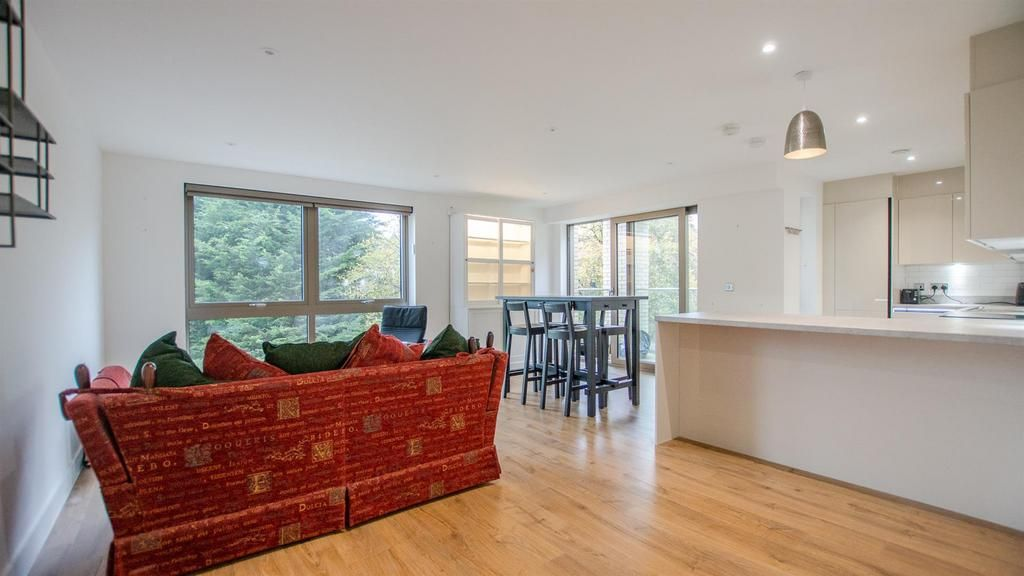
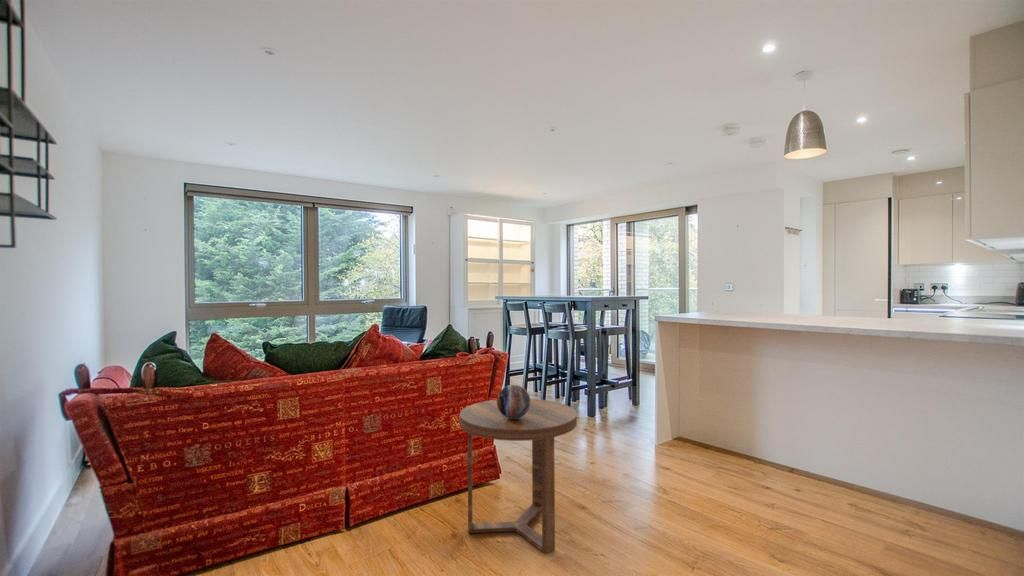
+ side table (532, 469)
+ decorative orb (513, 401)
